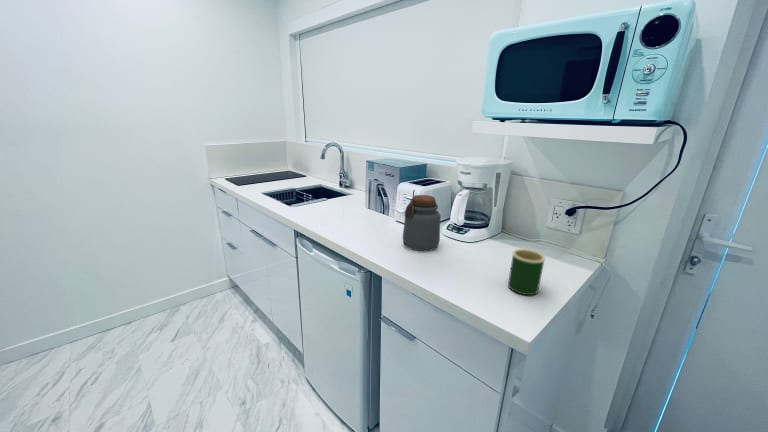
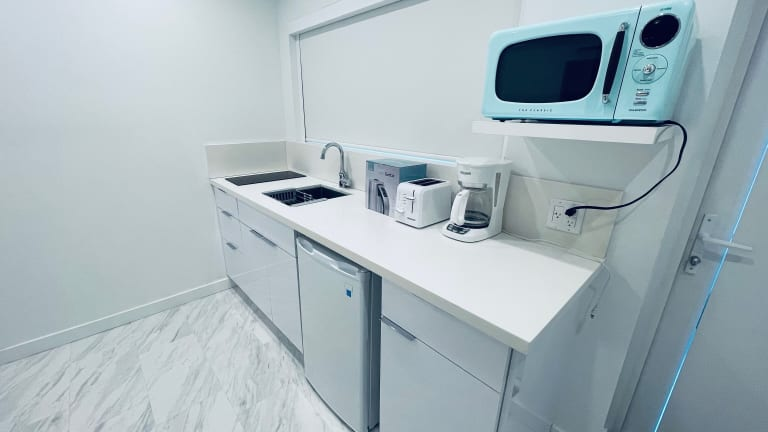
- jar (422, 221)
- mug (526, 269)
